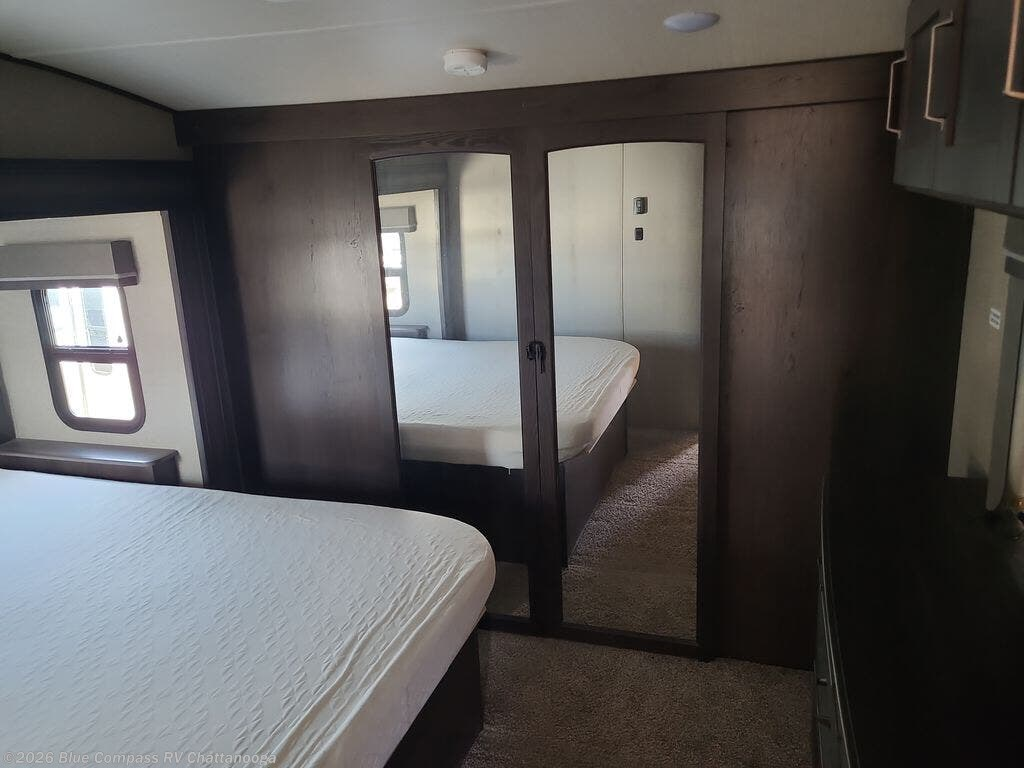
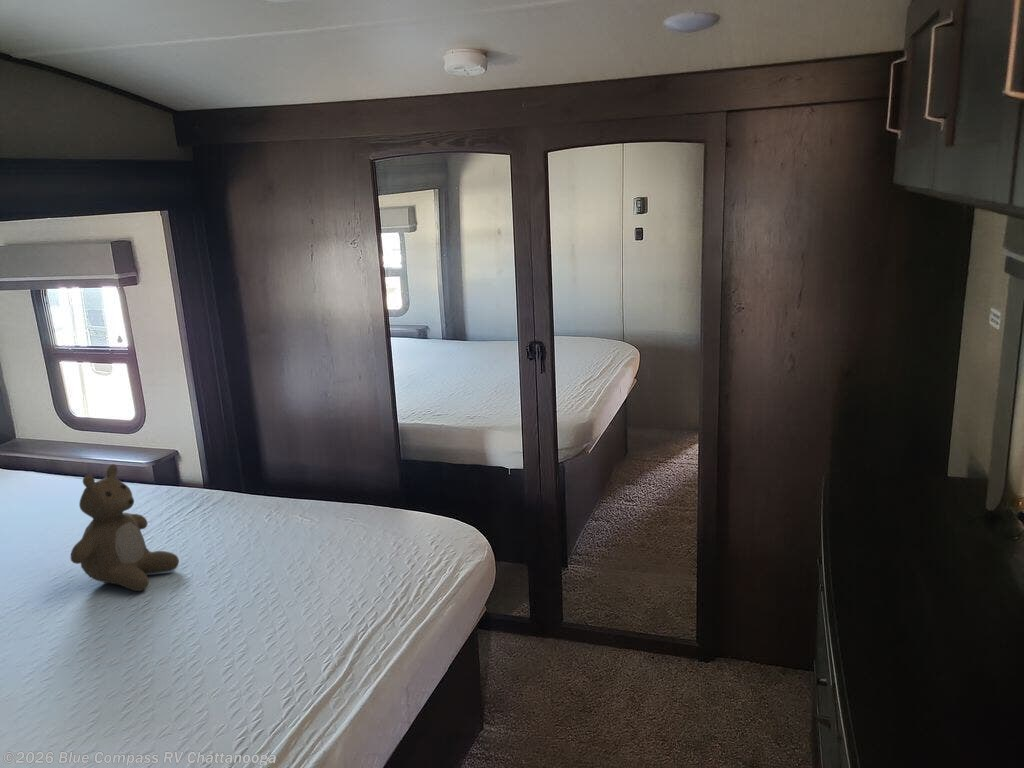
+ teddy bear (123, 525)
